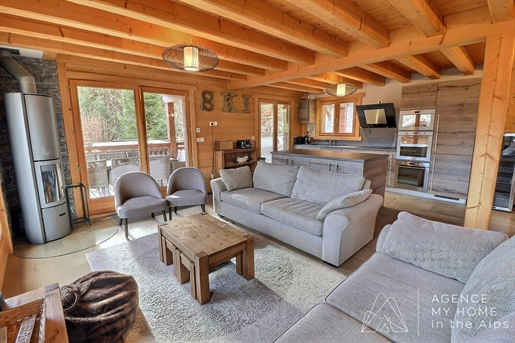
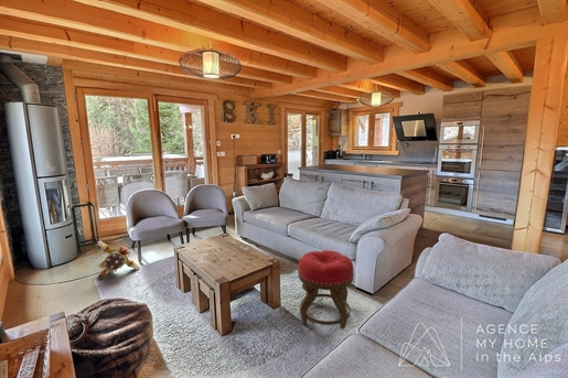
+ plush toy (115, 256)
+ stool (324, 287)
